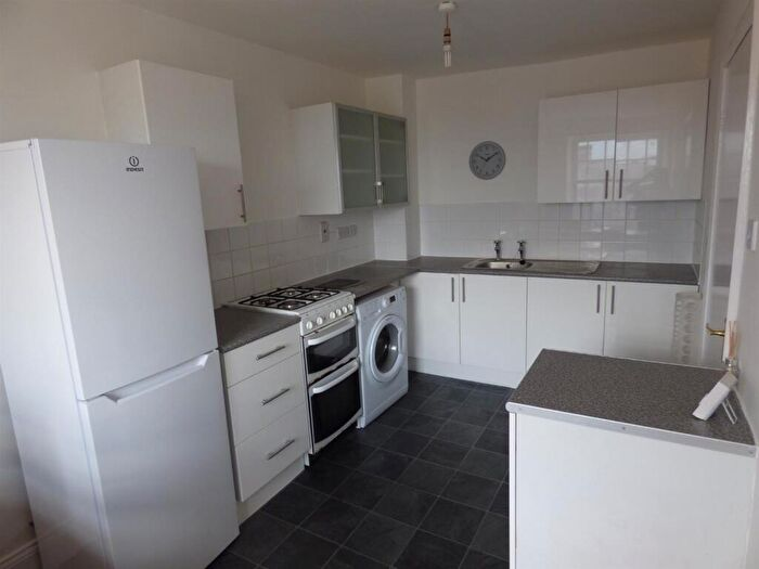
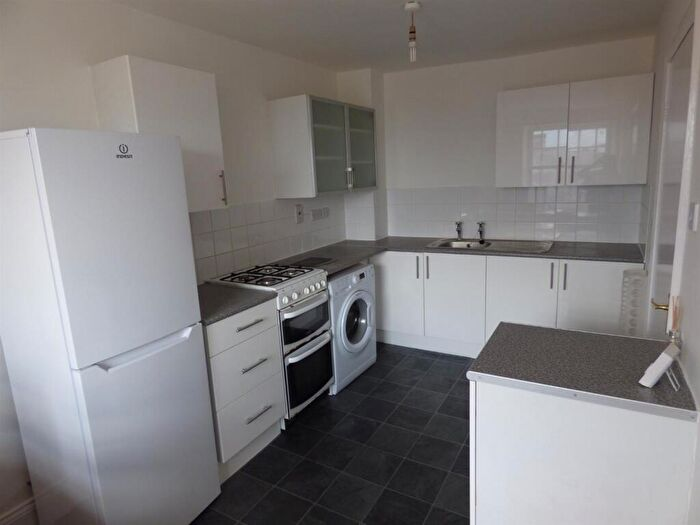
- wall clock (487, 160)
